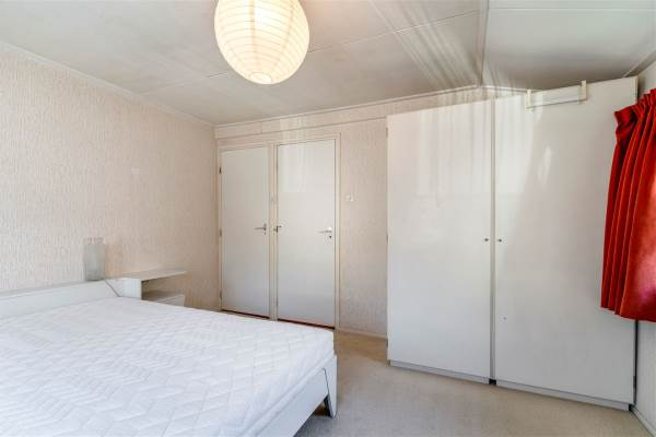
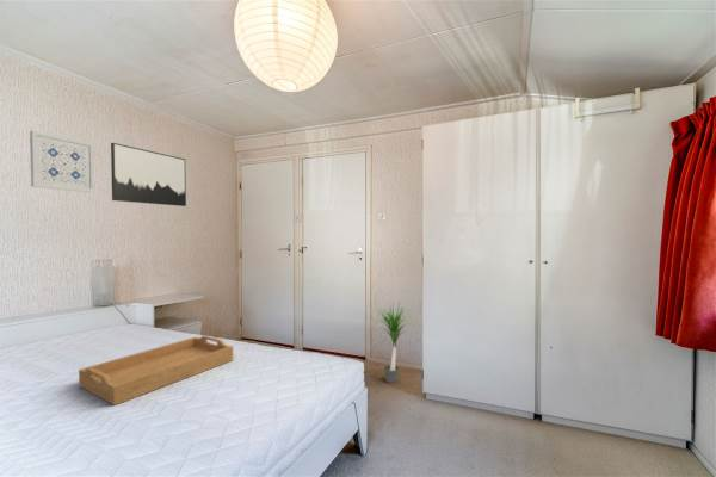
+ wall art (63, 163)
+ serving tray (162, 361)
+ potted plant (394, 339)
+ wall art (152, 178)
